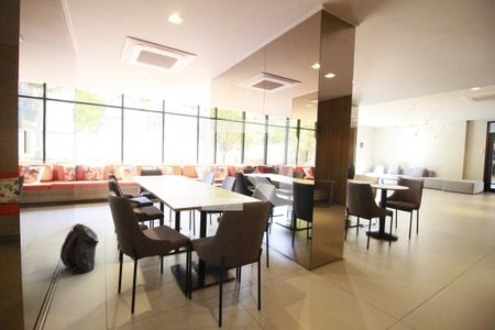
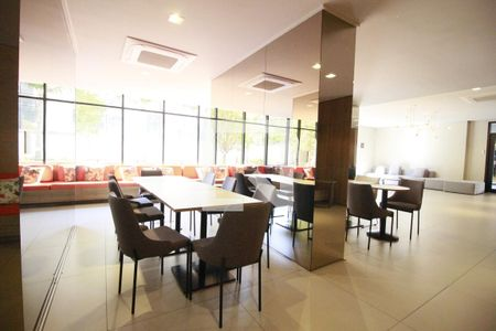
- backpack (79, 245)
